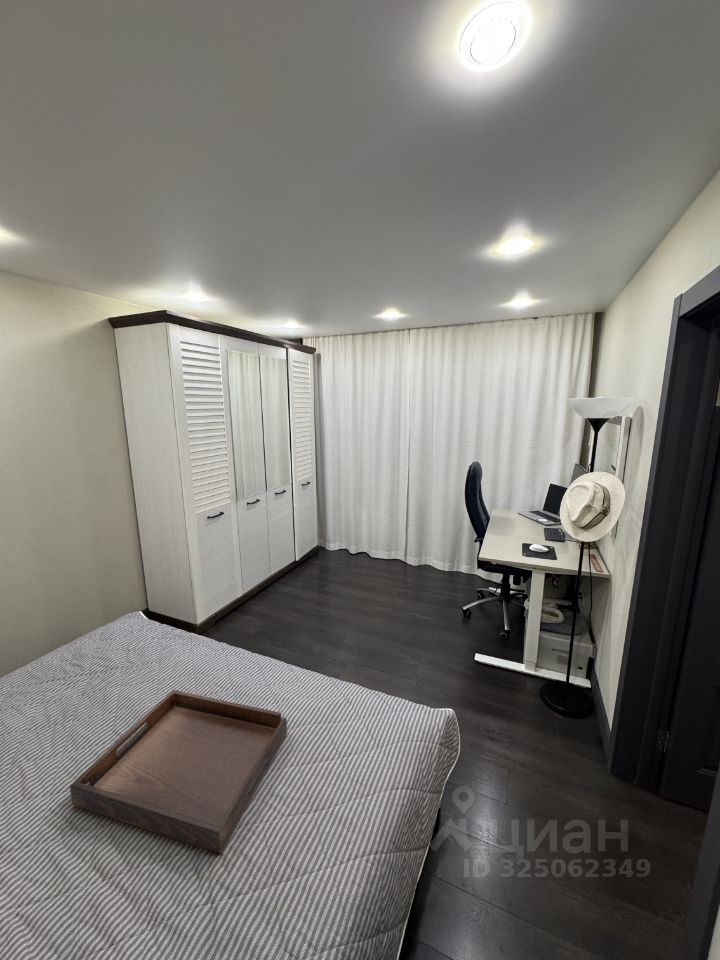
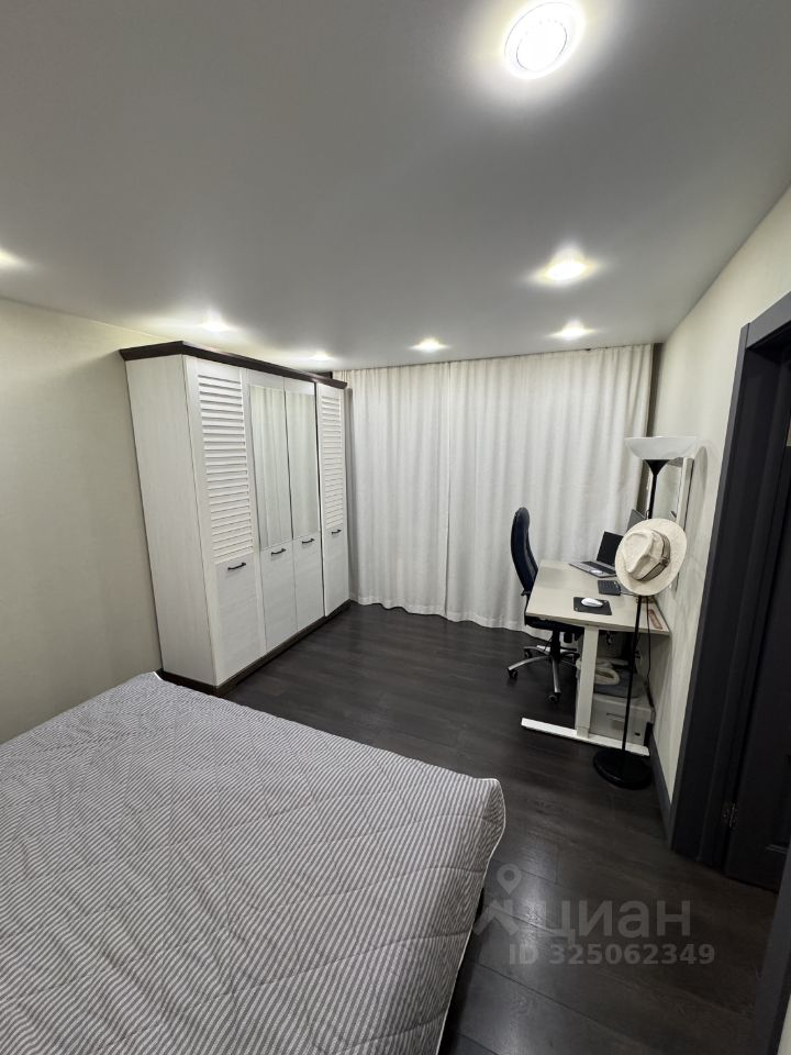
- serving tray (191, 755)
